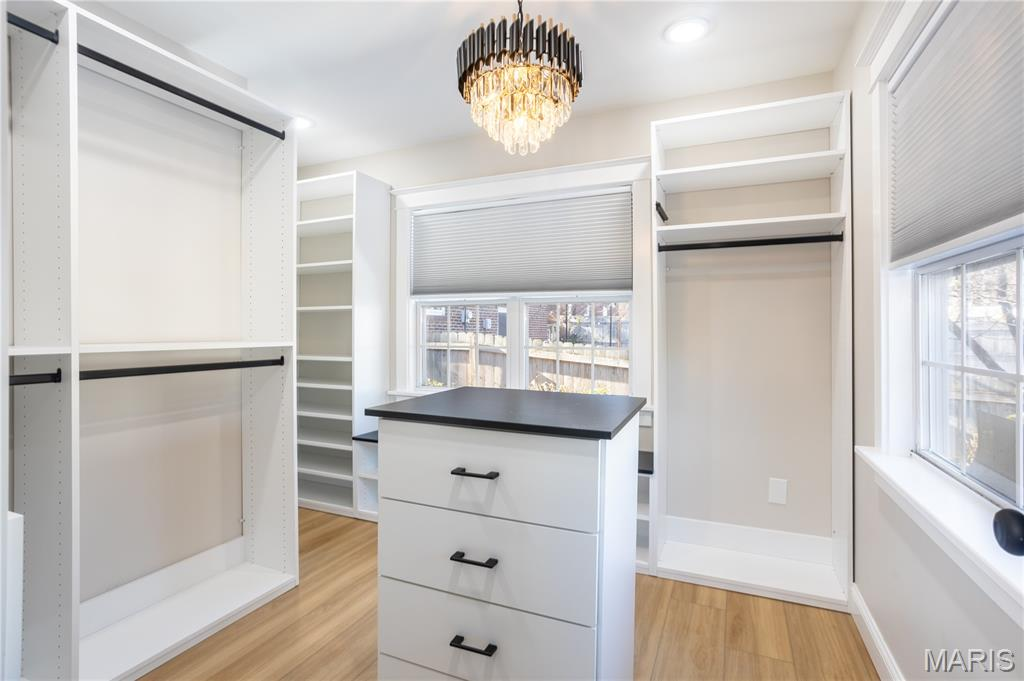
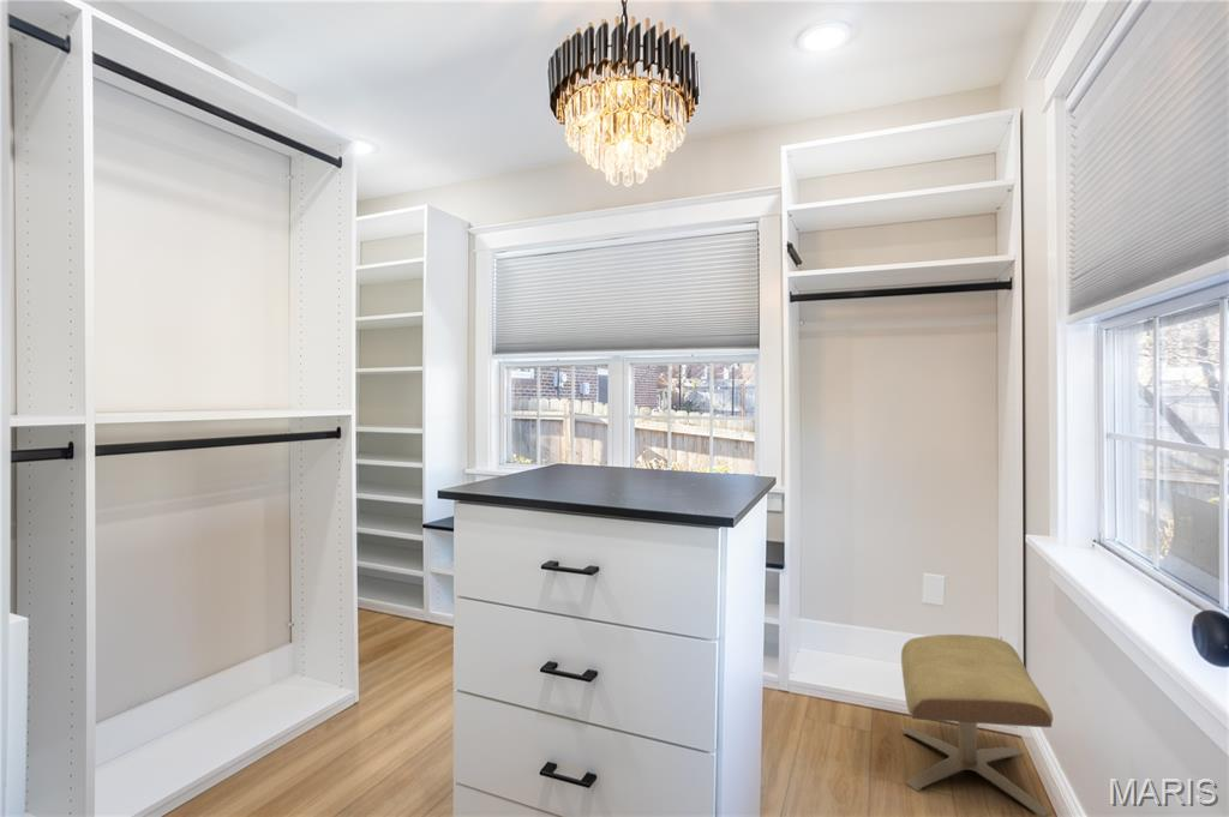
+ ottoman (967, 711)
